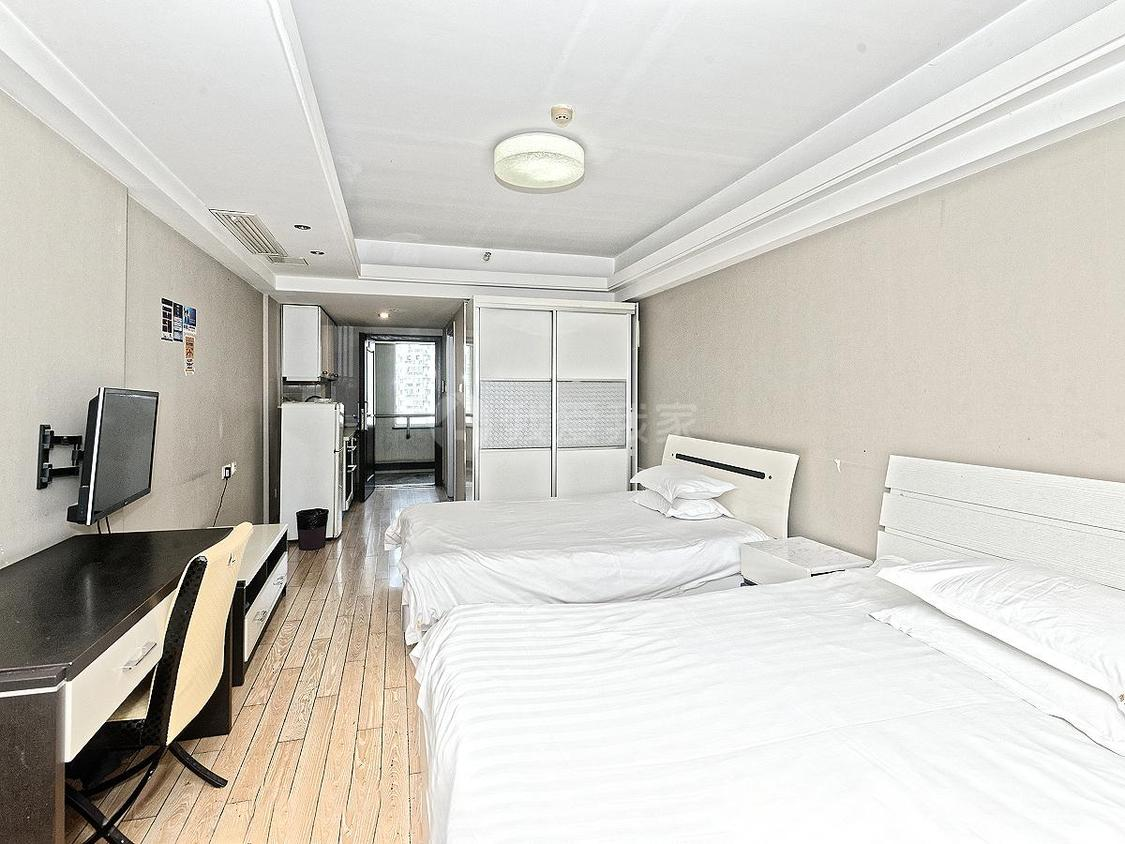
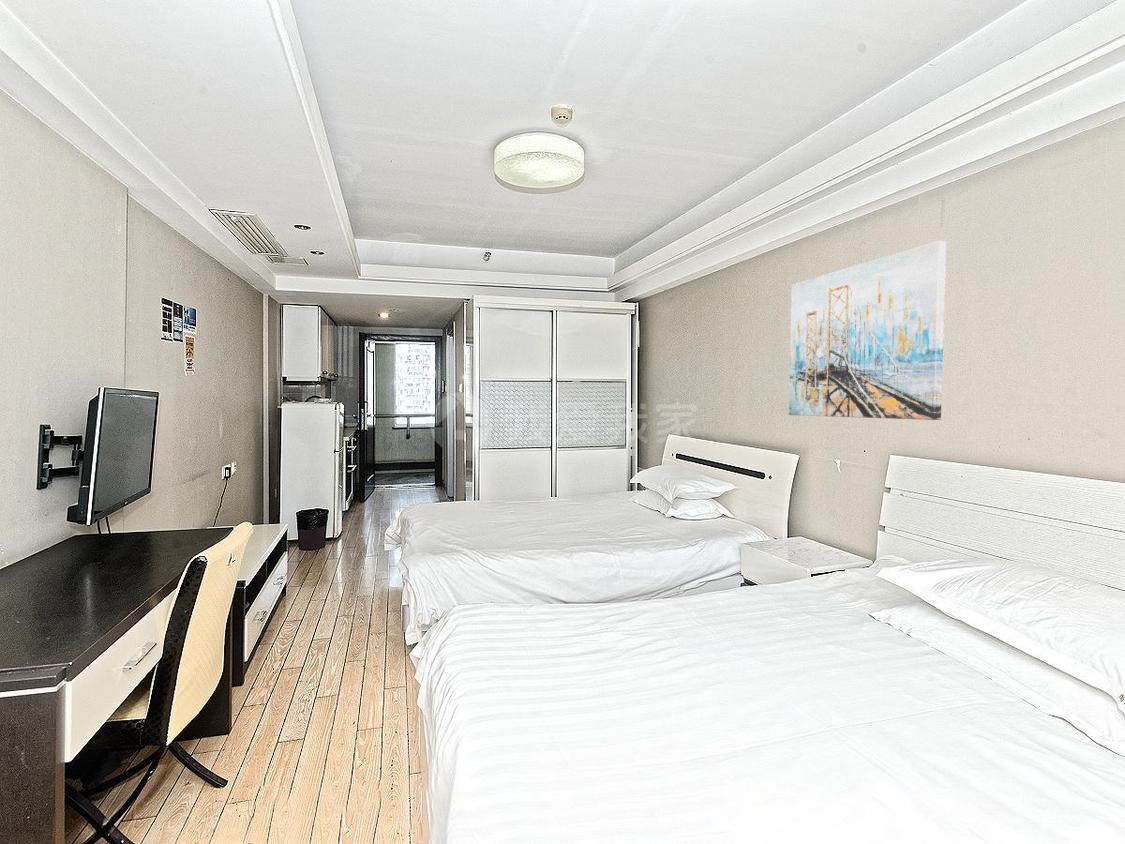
+ wall art (855, 341)
